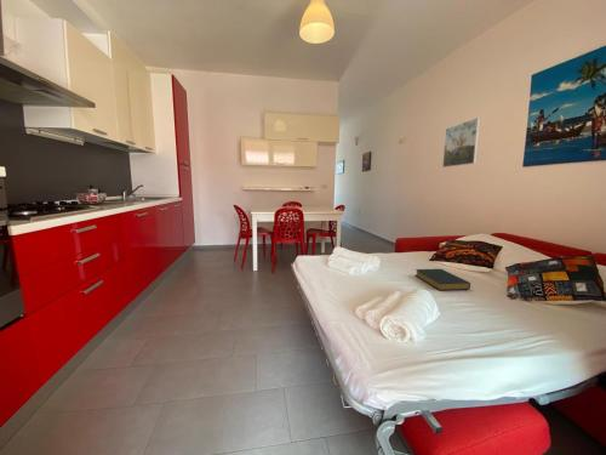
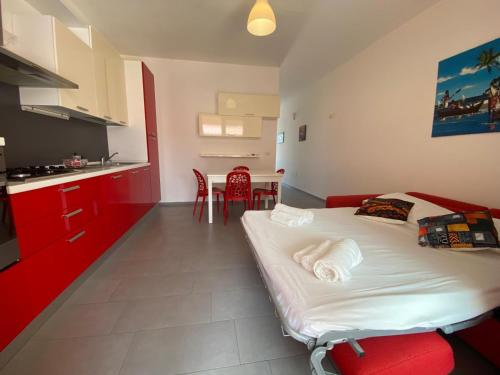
- hardback book (440, 278)
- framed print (459, 144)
